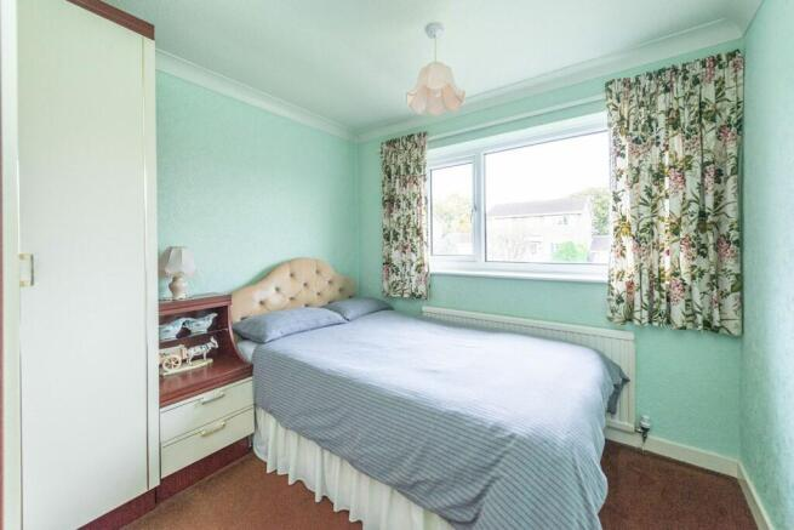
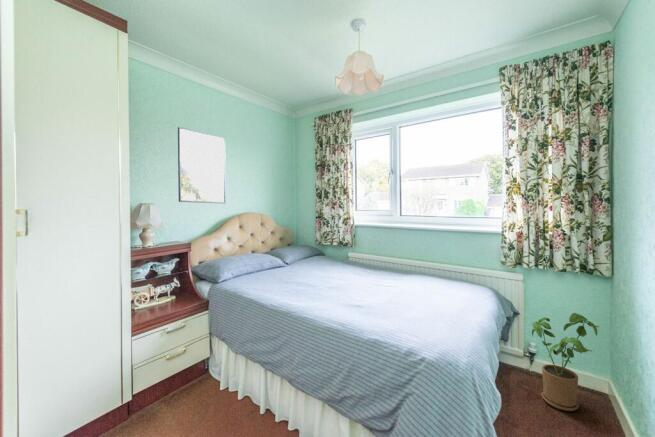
+ house plant (562, 359)
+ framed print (203, 167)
